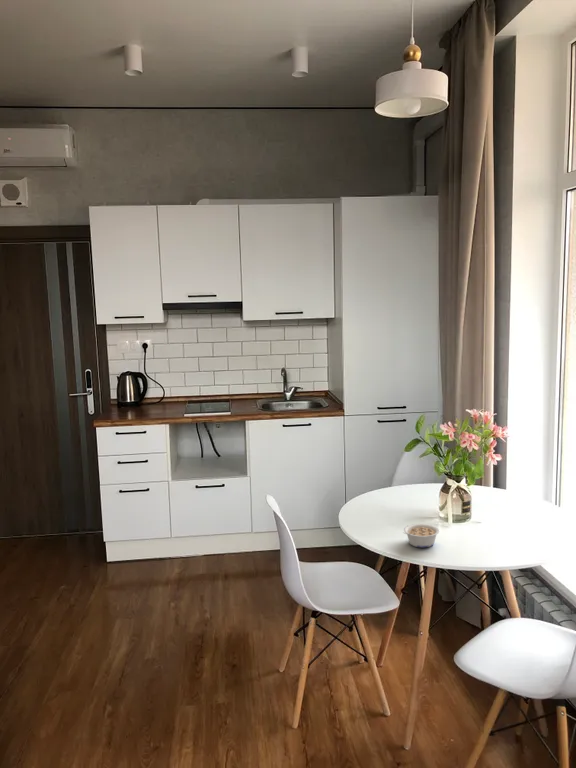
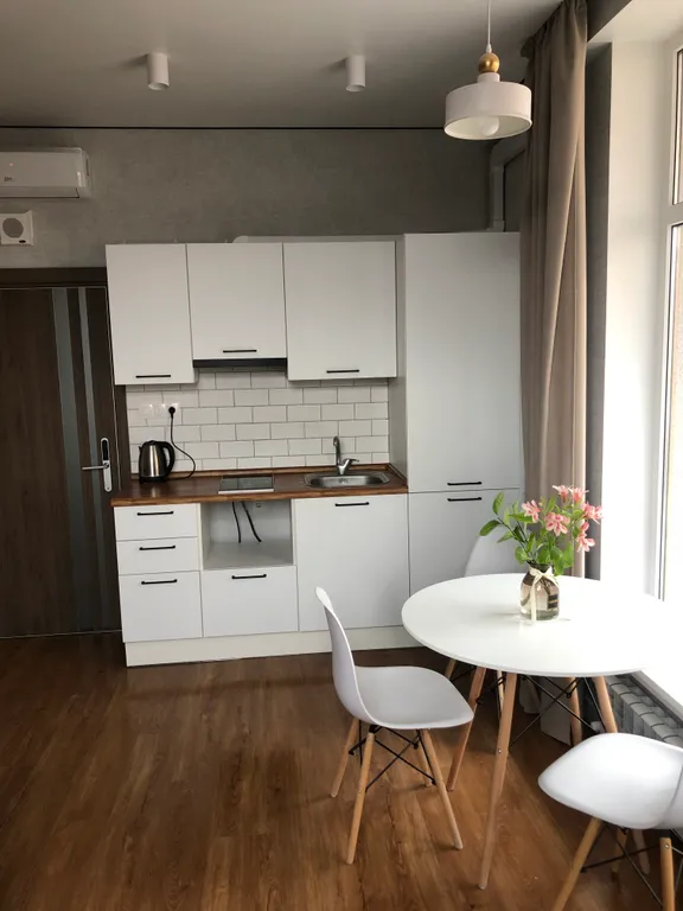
- legume (421, 535)
